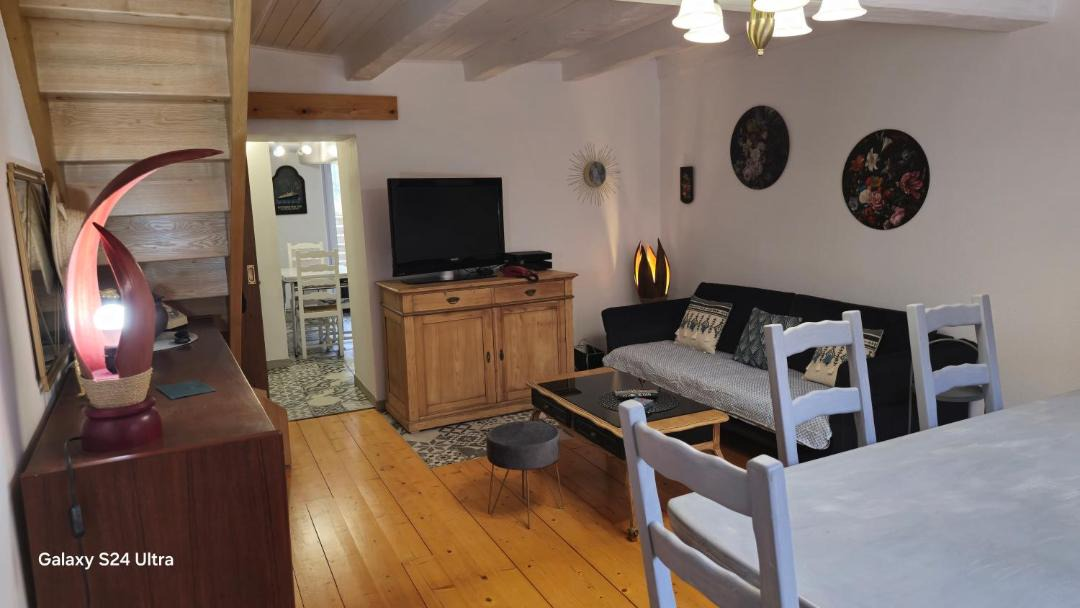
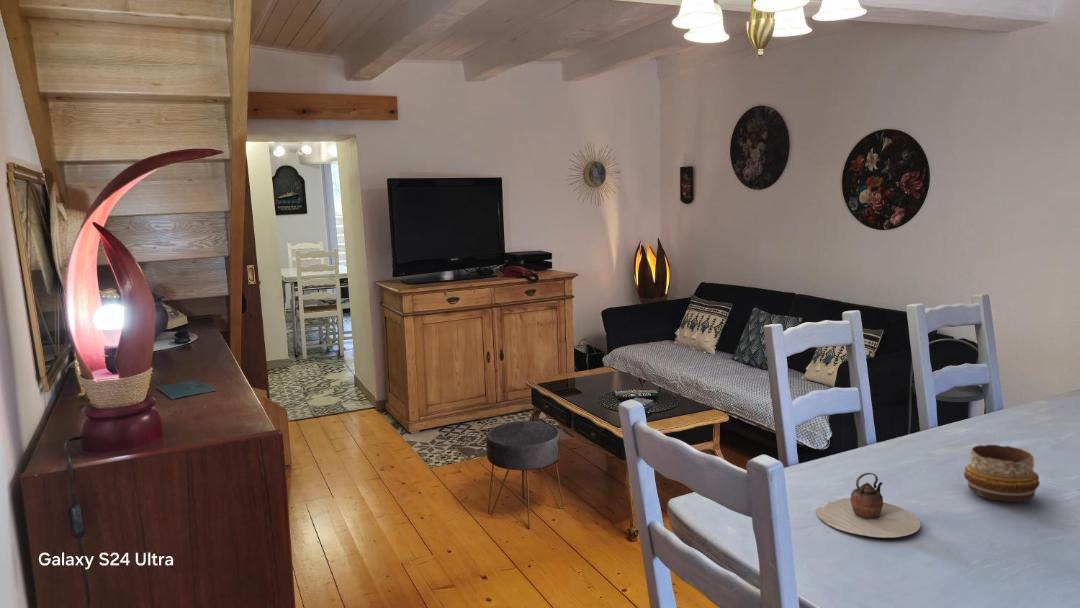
+ decorative bowl (1001, 473)
+ teapot (866, 496)
